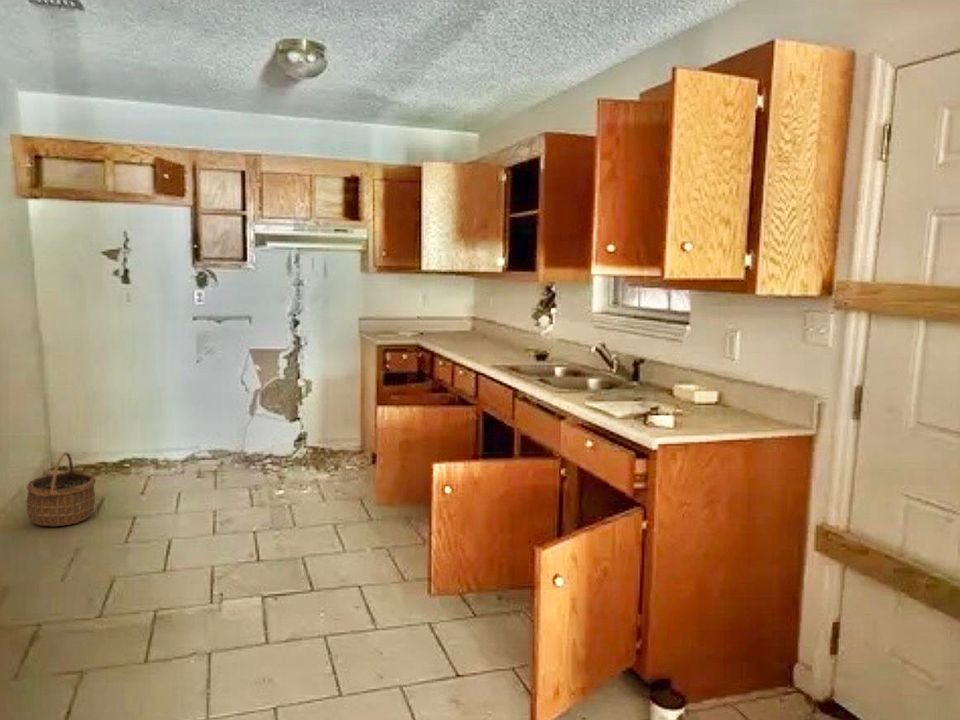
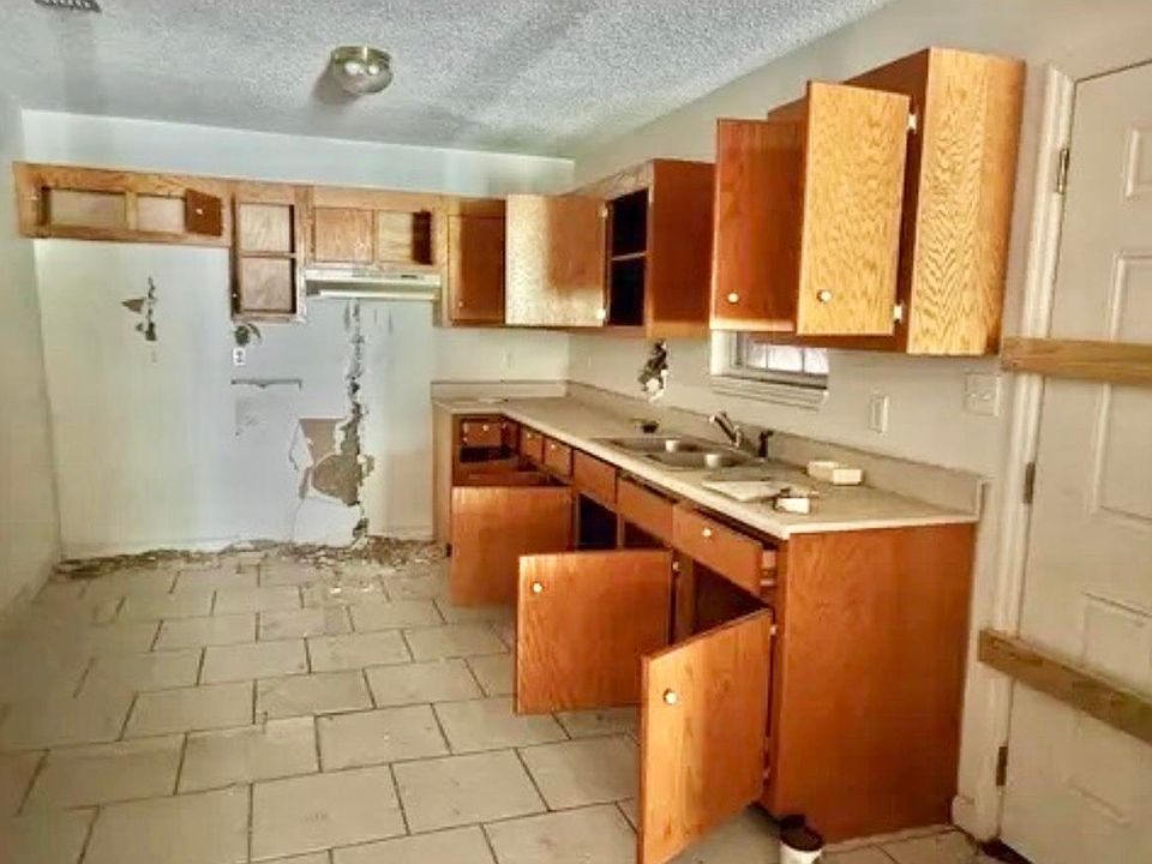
- wicker basket (61, 486)
